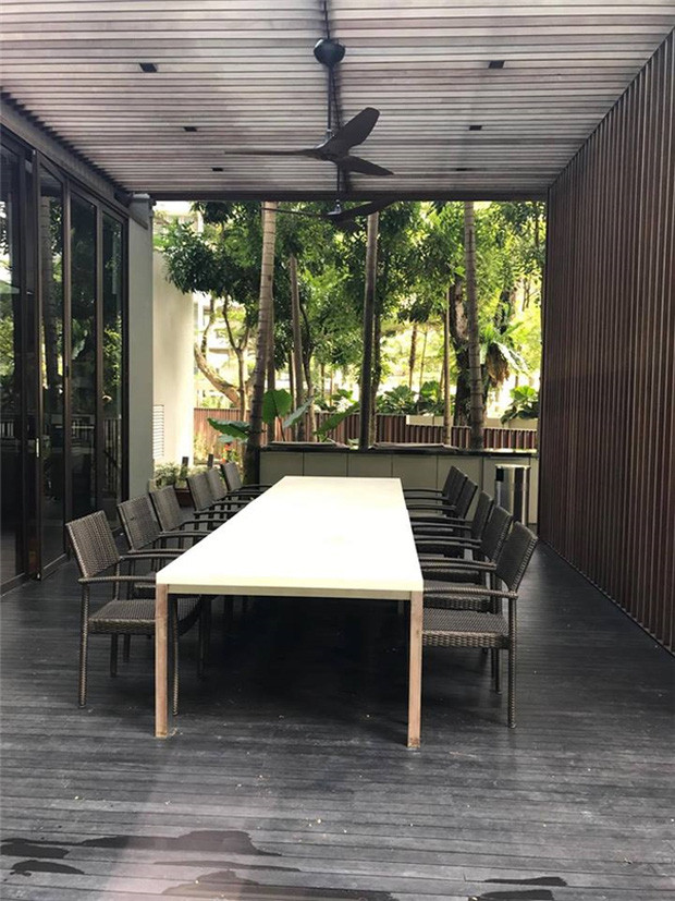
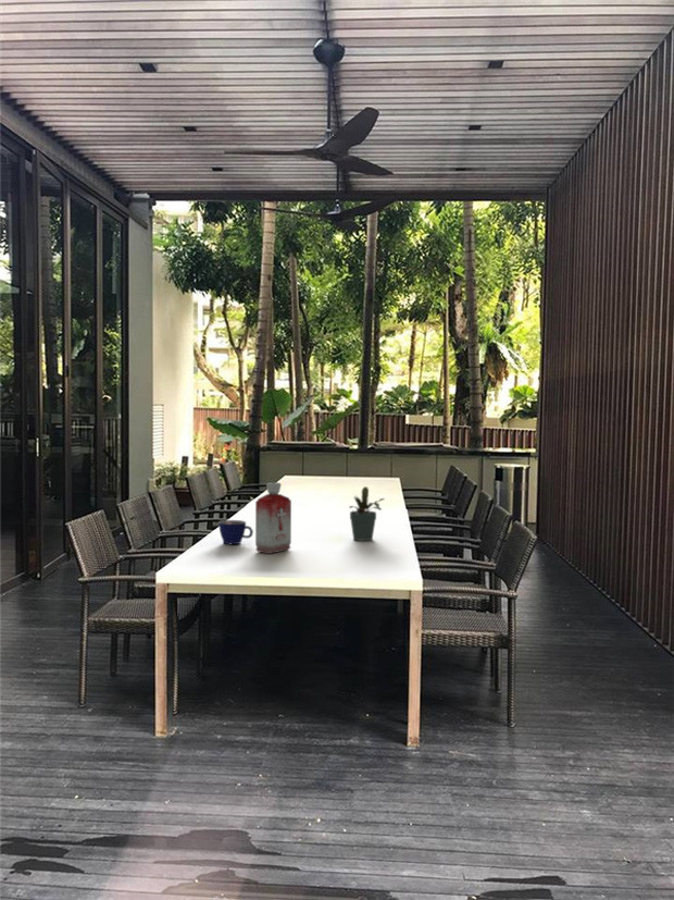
+ cup (236, 532)
+ bottle (273, 516)
+ potted plant (366, 513)
